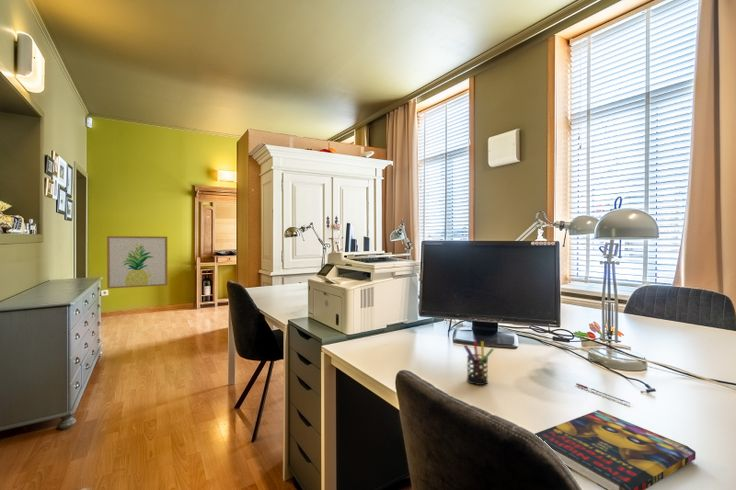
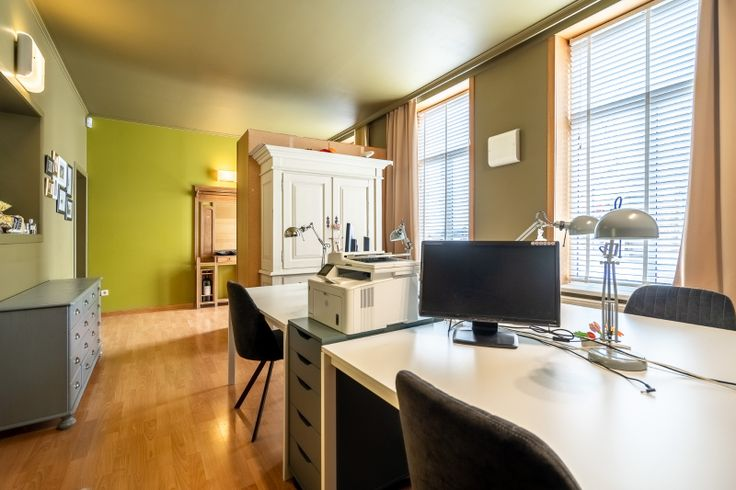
- pen (601, 392)
- book (609, 447)
- wall art (138, 261)
- pen holder (479, 361)
